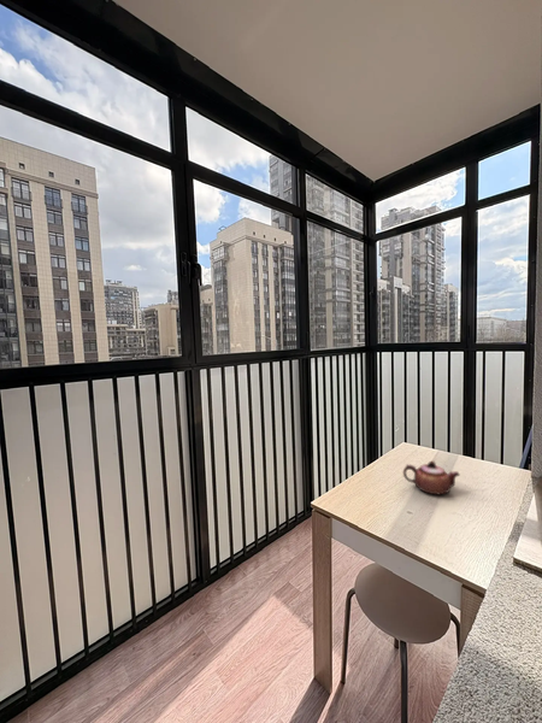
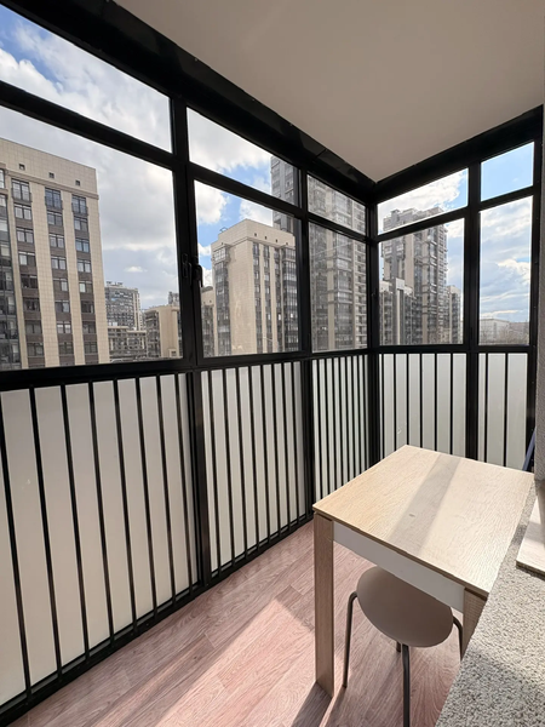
- teapot (430, 474)
